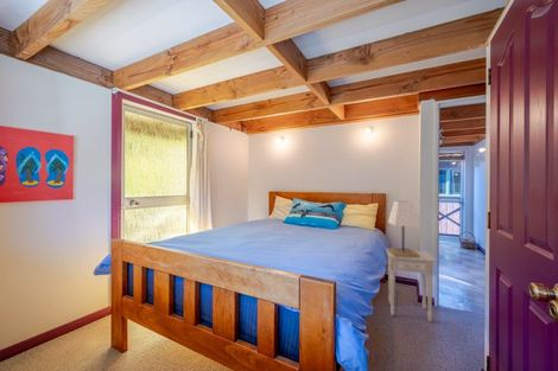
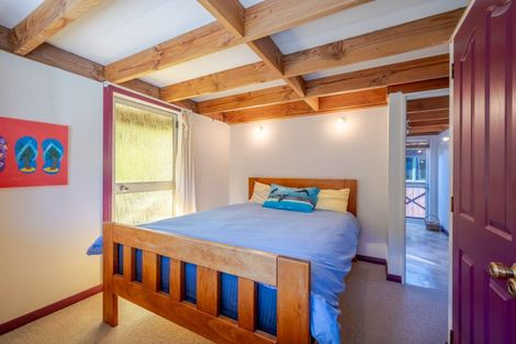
- nightstand (412, 271)
- lamp (402, 226)
